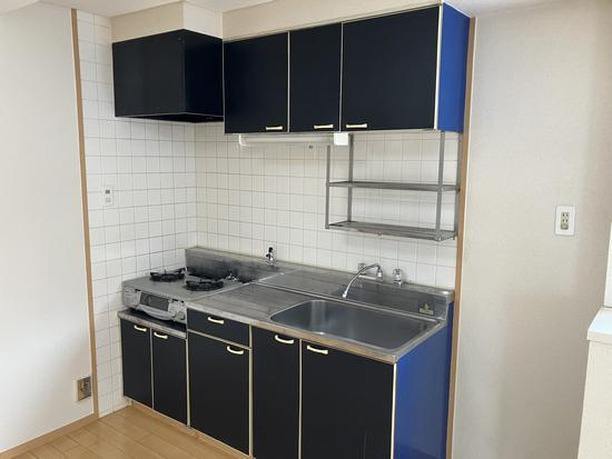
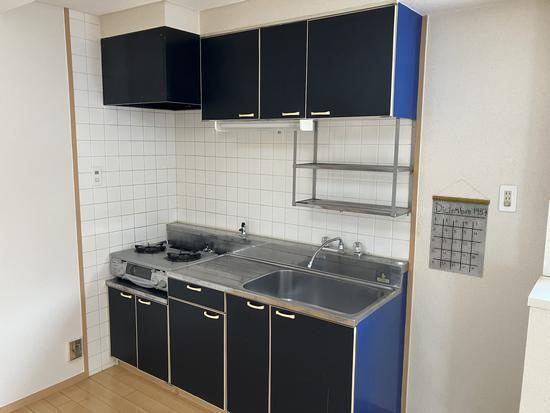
+ calendar (458, 226)
